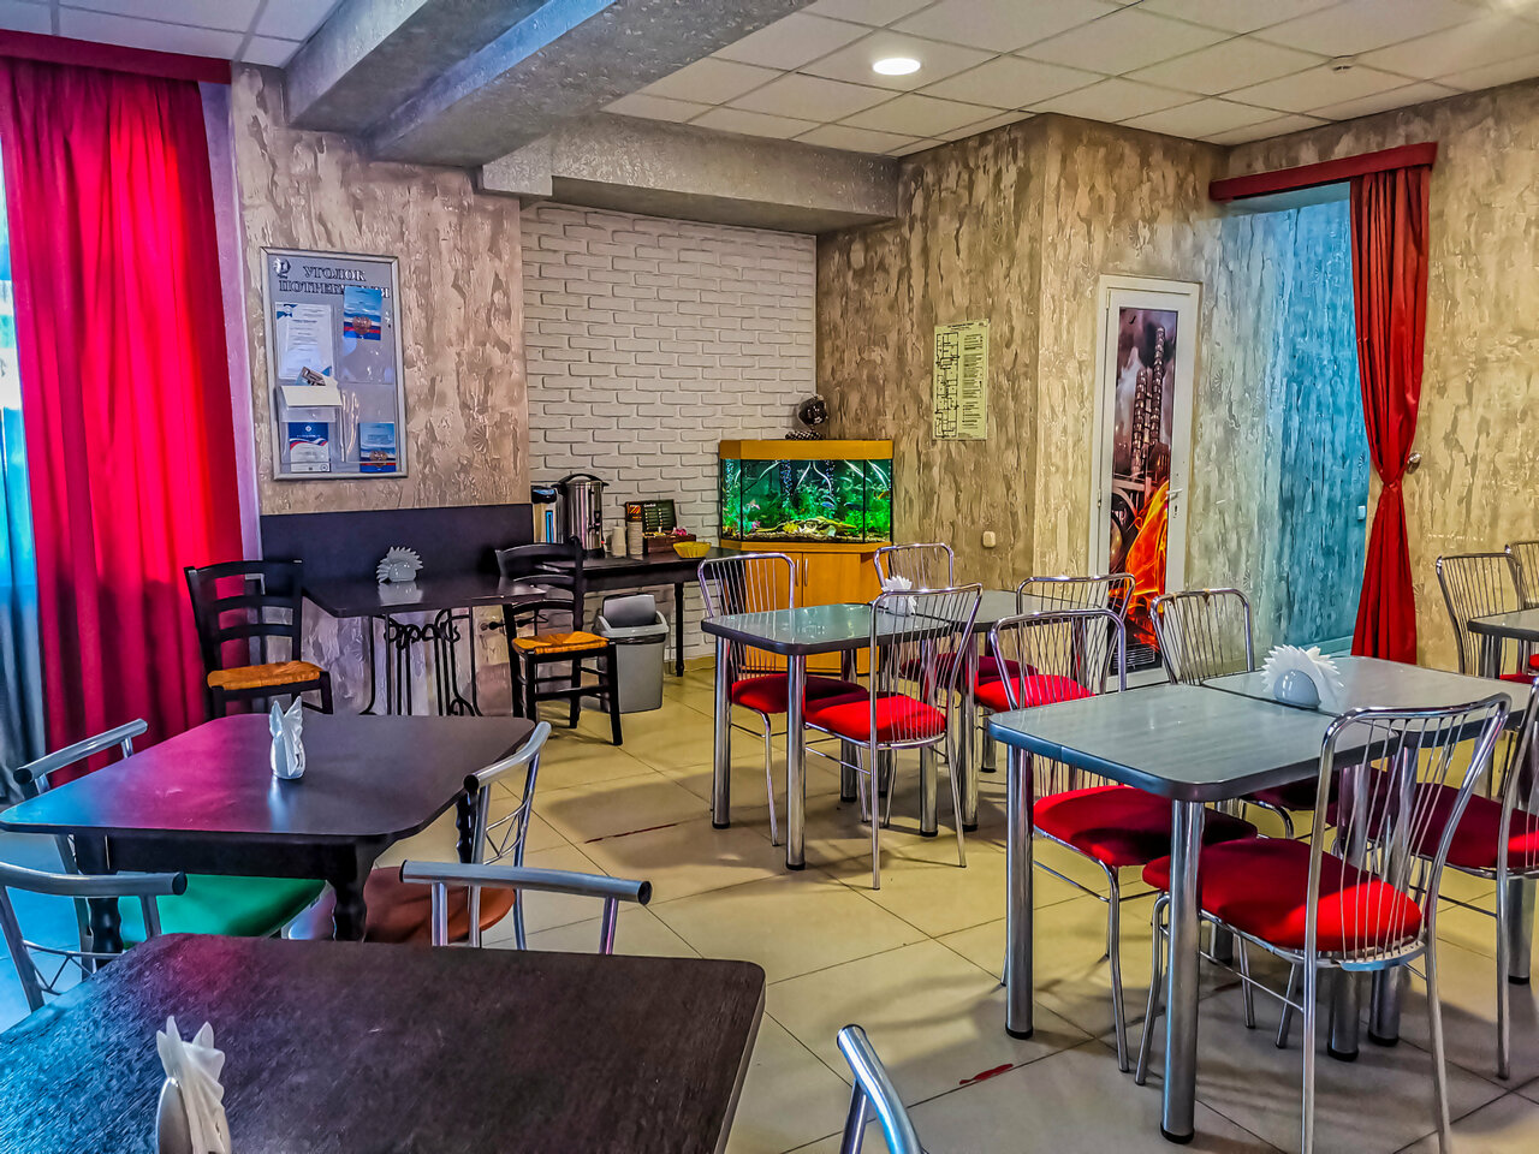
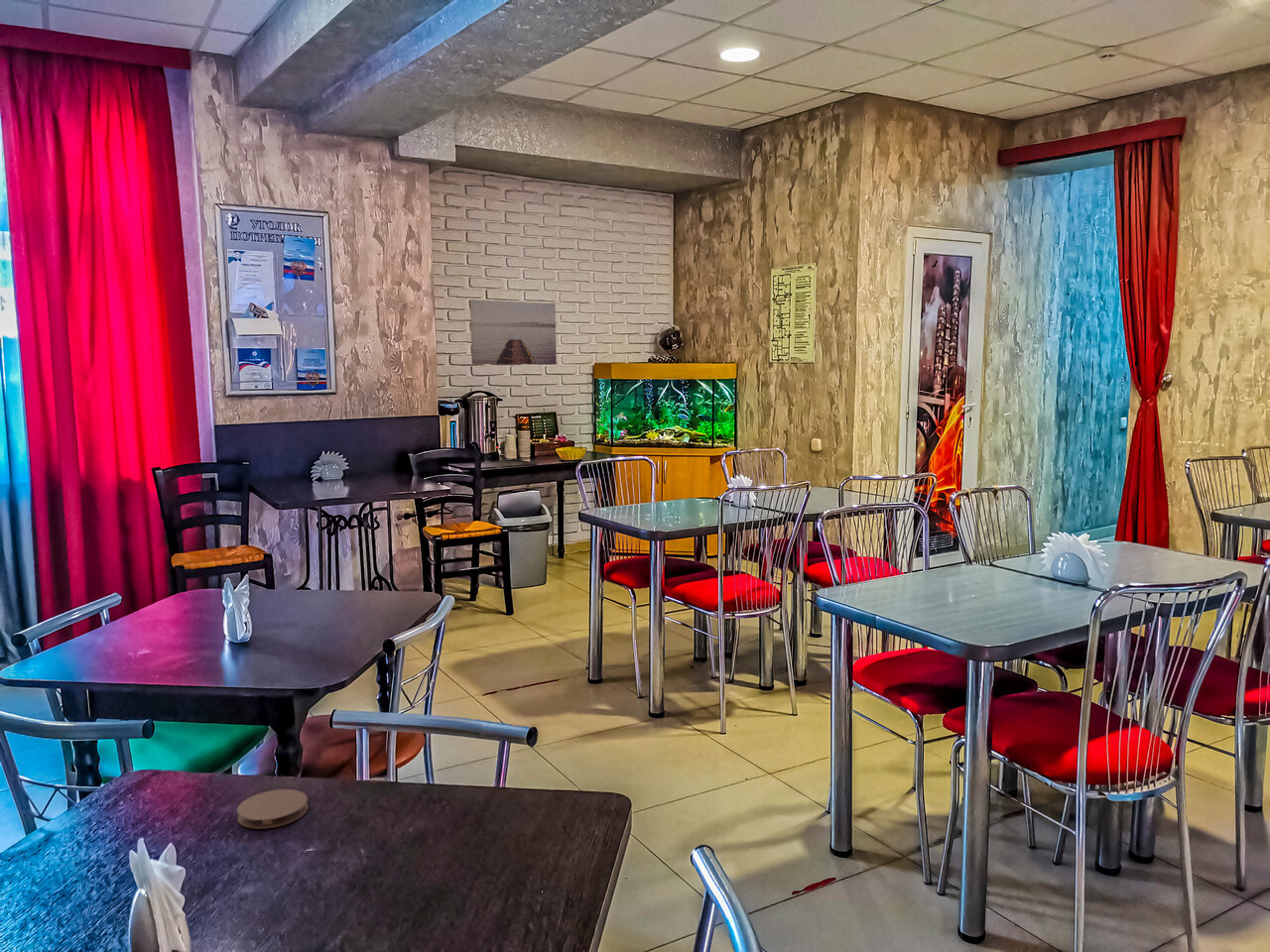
+ wall art (514, 333)
+ coaster (273, 808)
